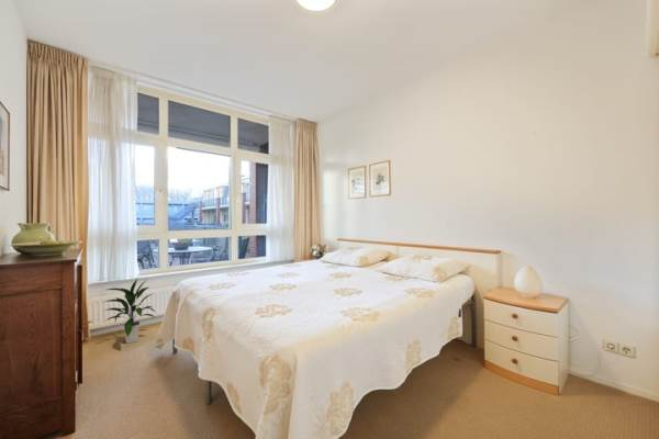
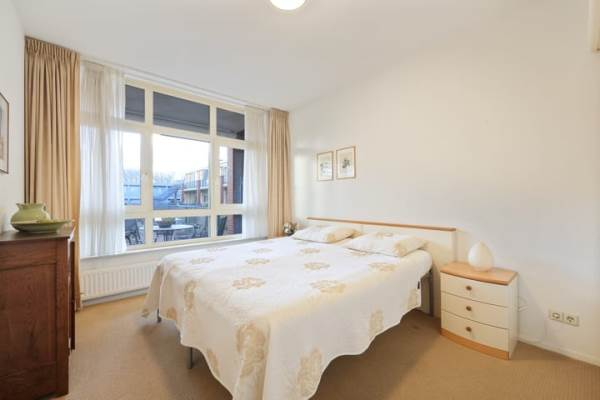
- indoor plant (131, 311)
